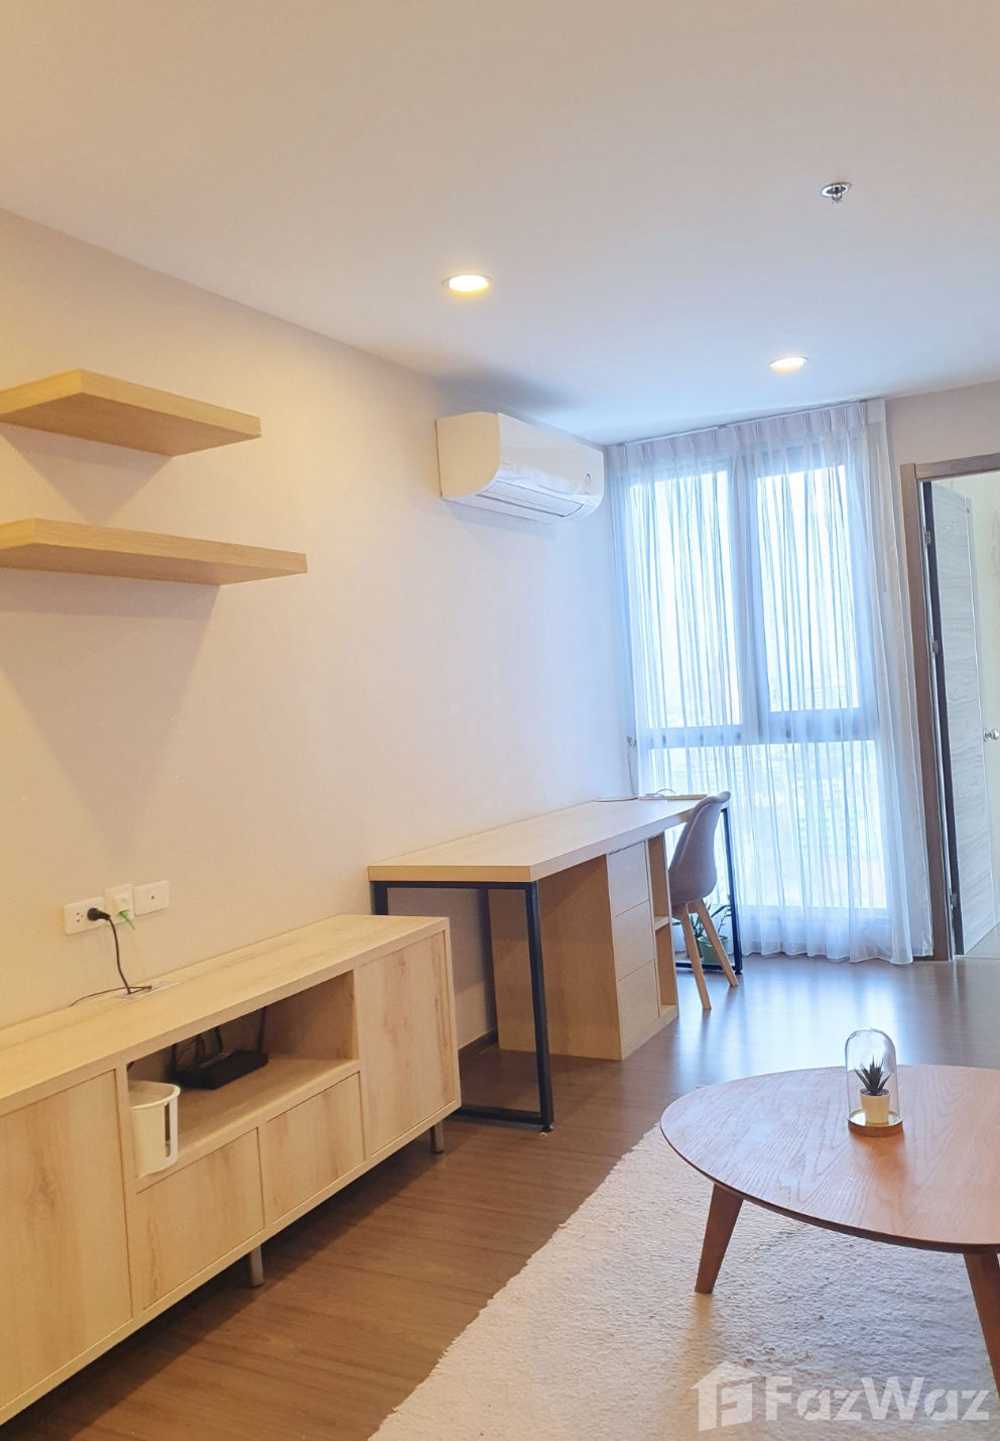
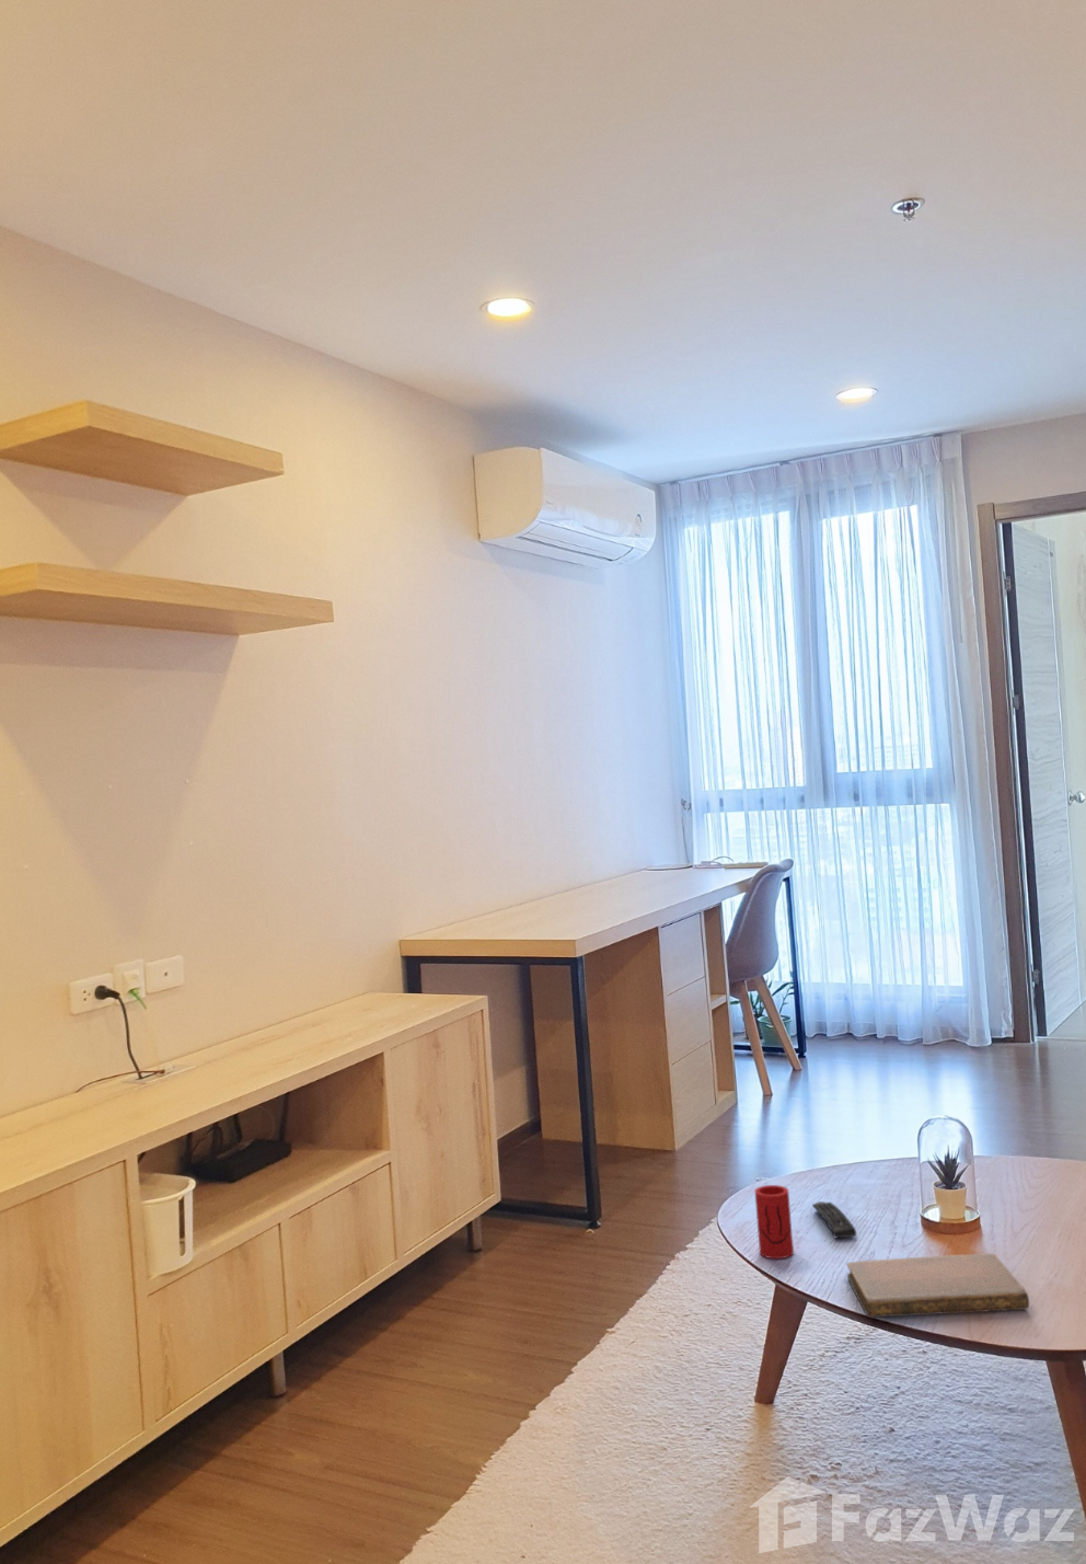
+ remote control (832, 1217)
+ cup (774, 1222)
+ notebook (933, 1284)
